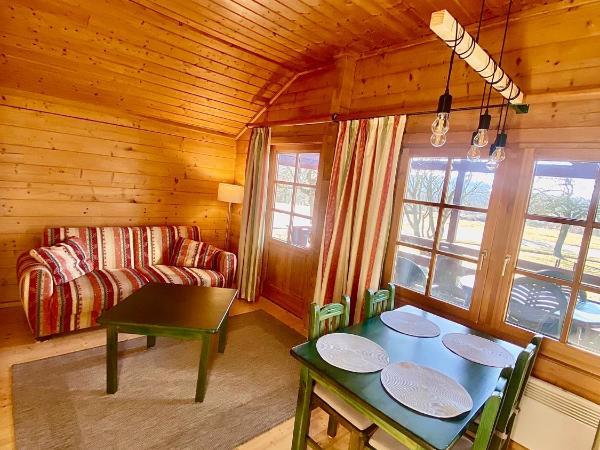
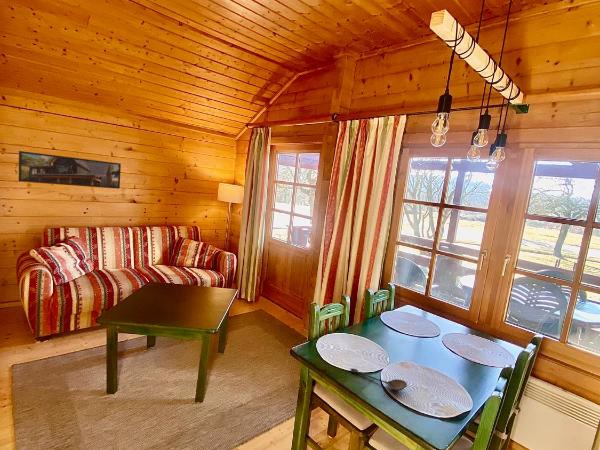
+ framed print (73, 171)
+ spoon (375, 378)
